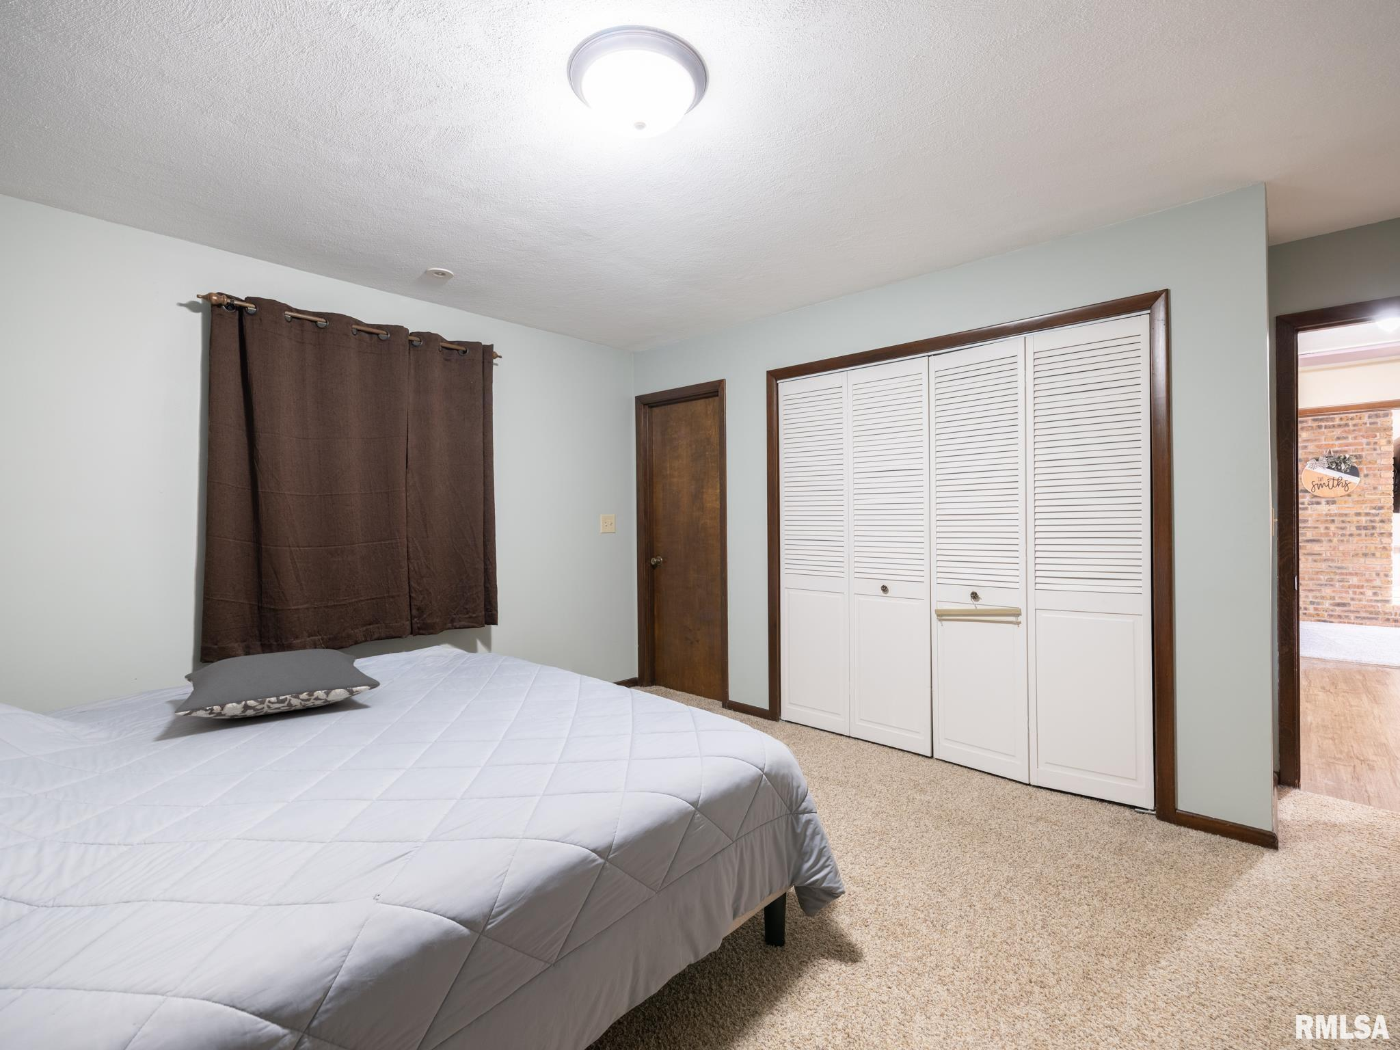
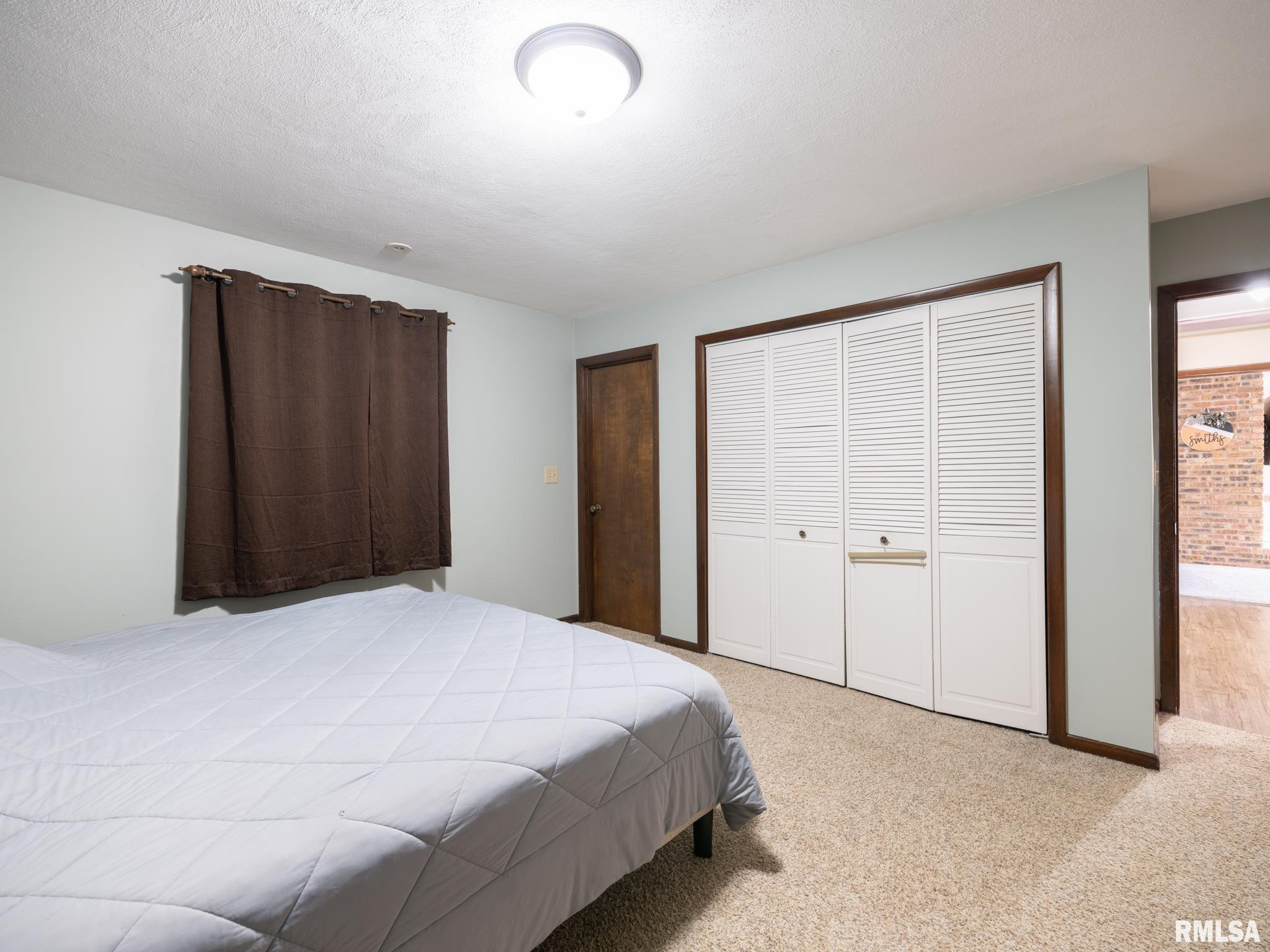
- pillow (280, 681)
